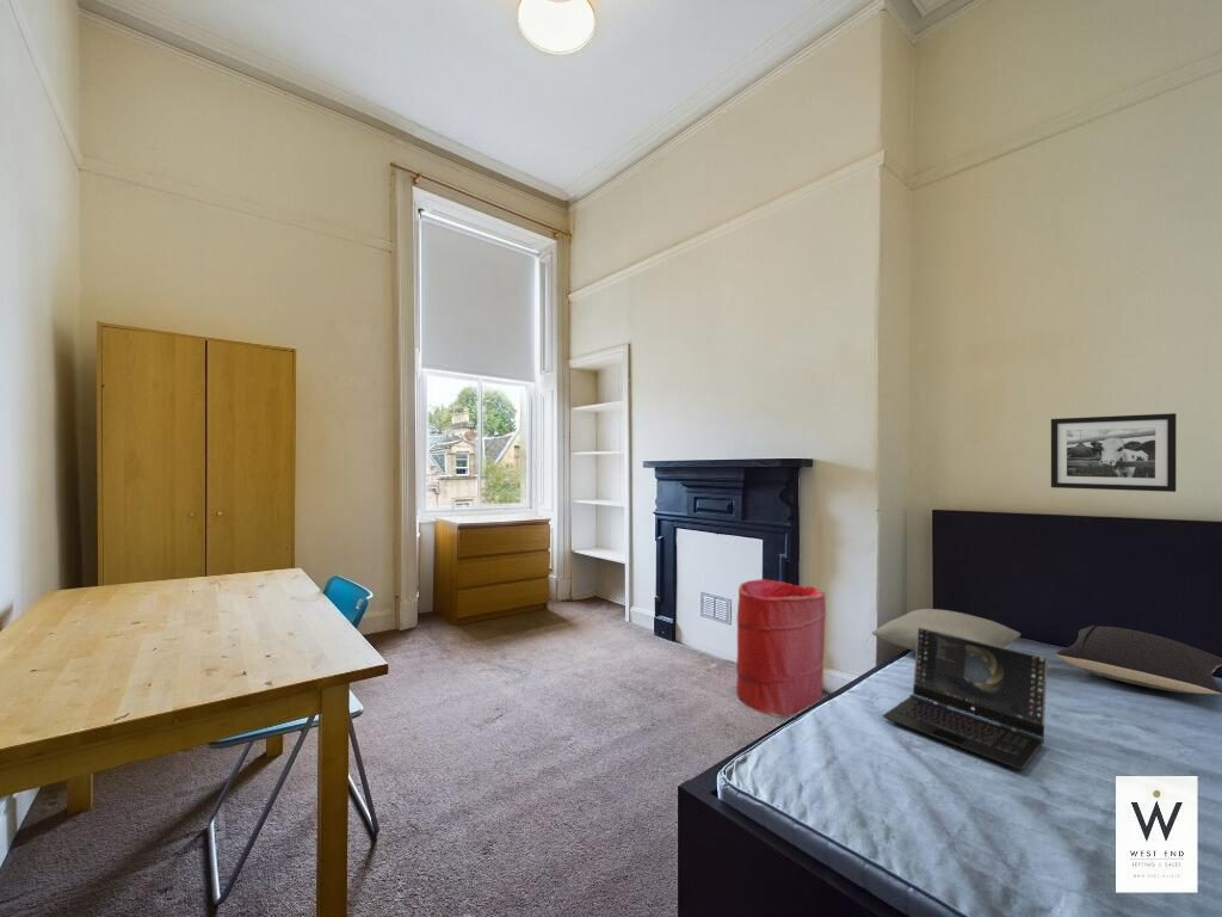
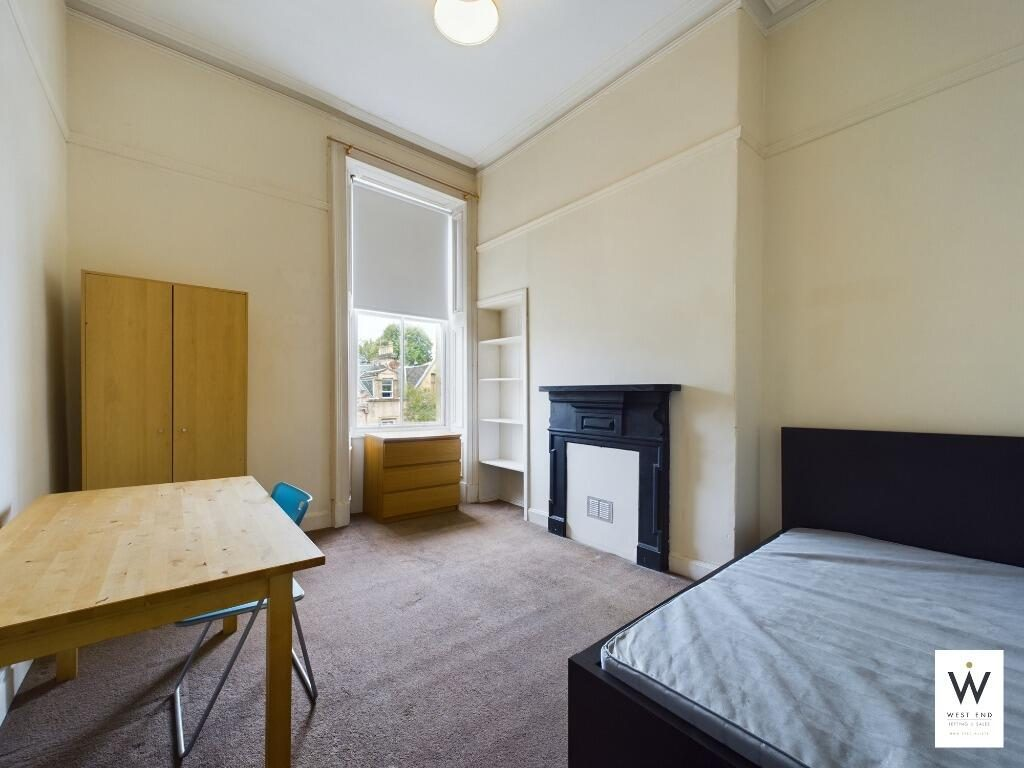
- laundry hamper (779, 640)
- pillow (945, 633)
- laptop (962, 690)
- picture frame (1109, 453)
- pillow (1140, 657)
